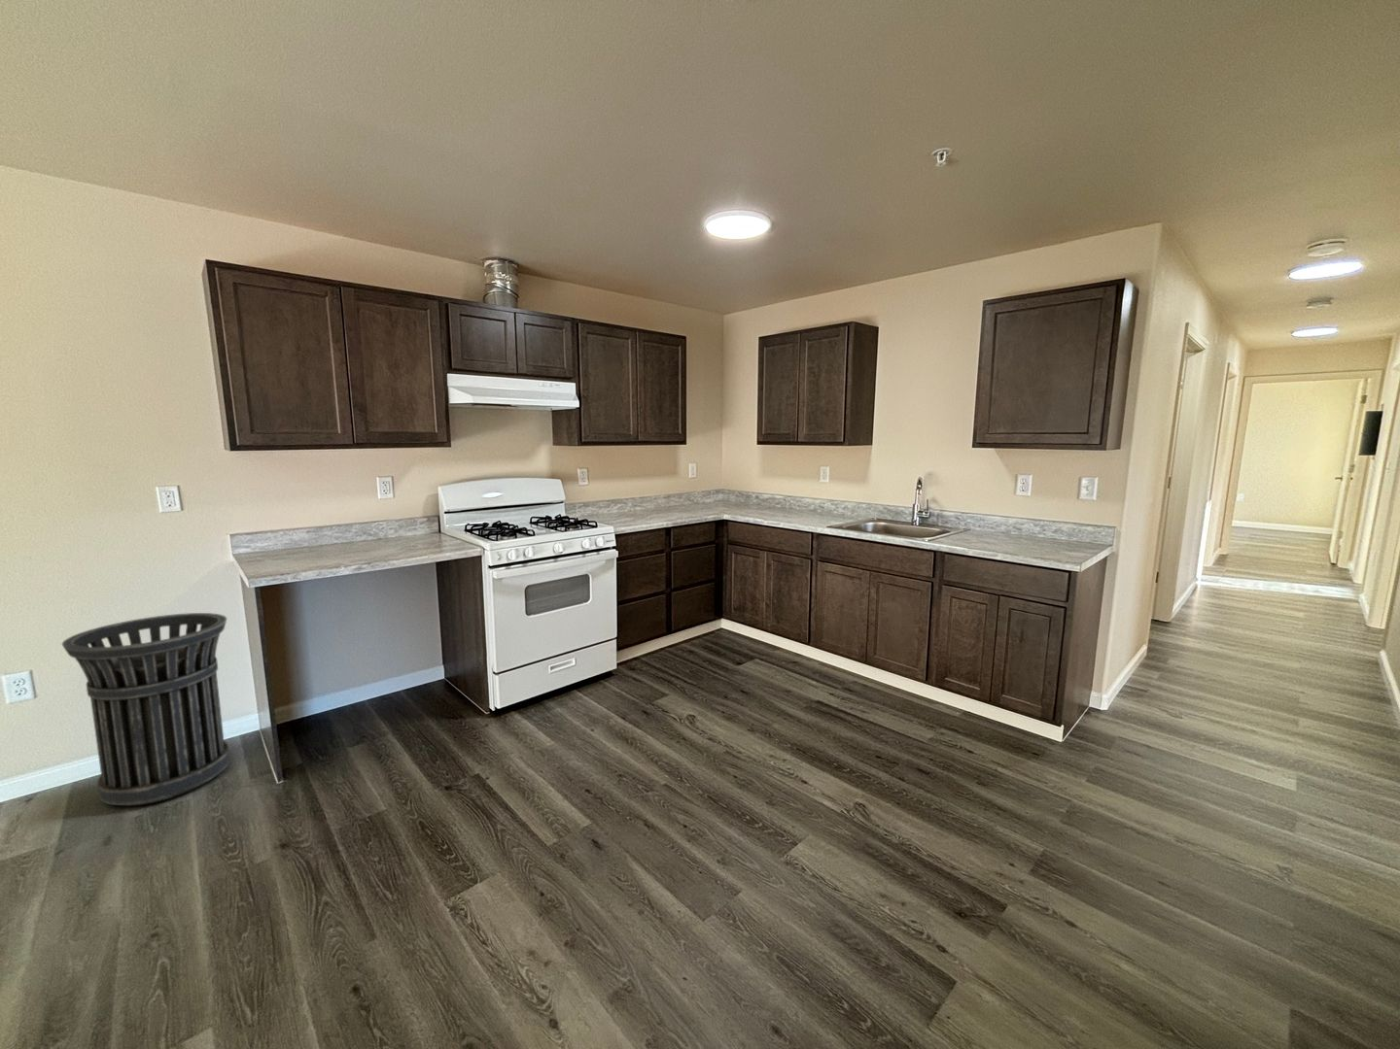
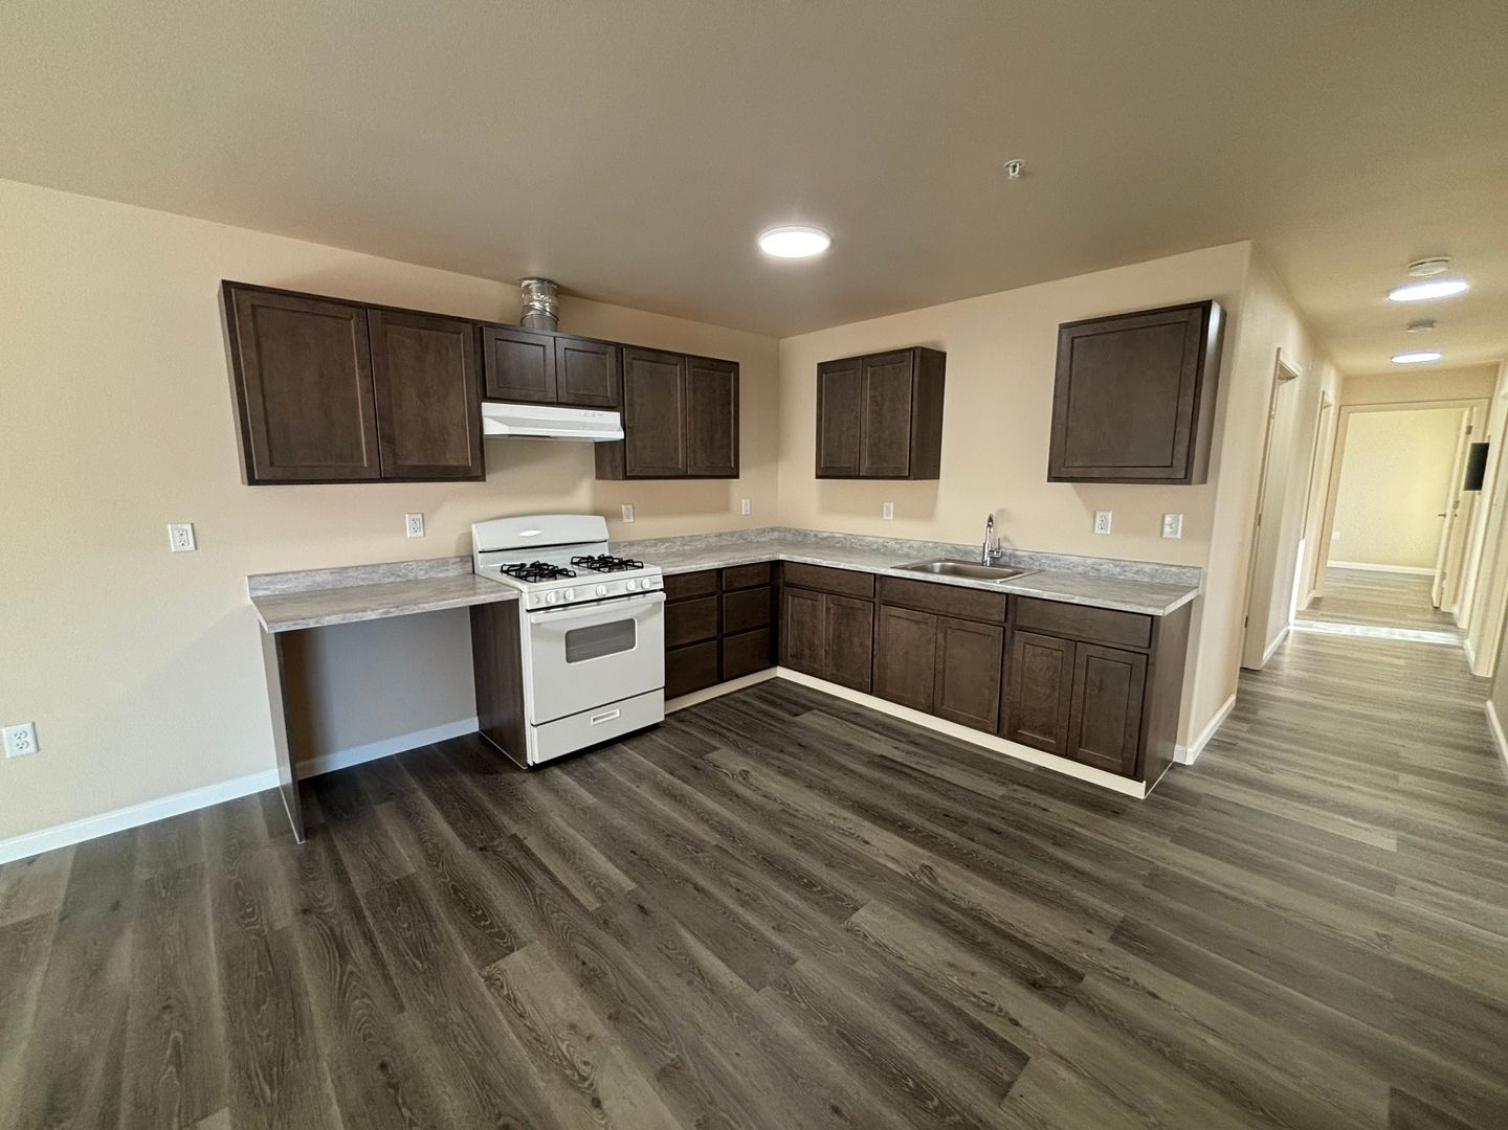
- trash can (160, 705)
